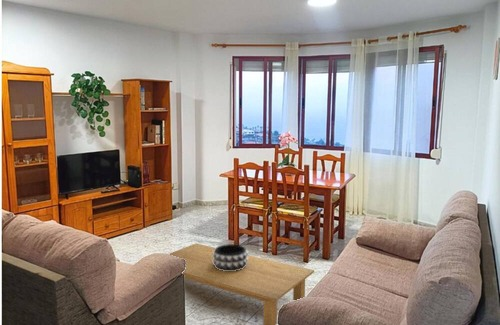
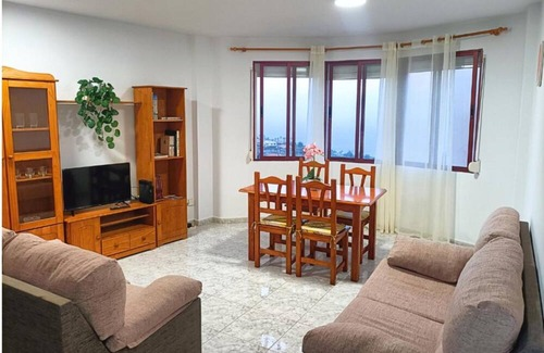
- coffee table (228, 280)
- decorative bowl (230, 256)
